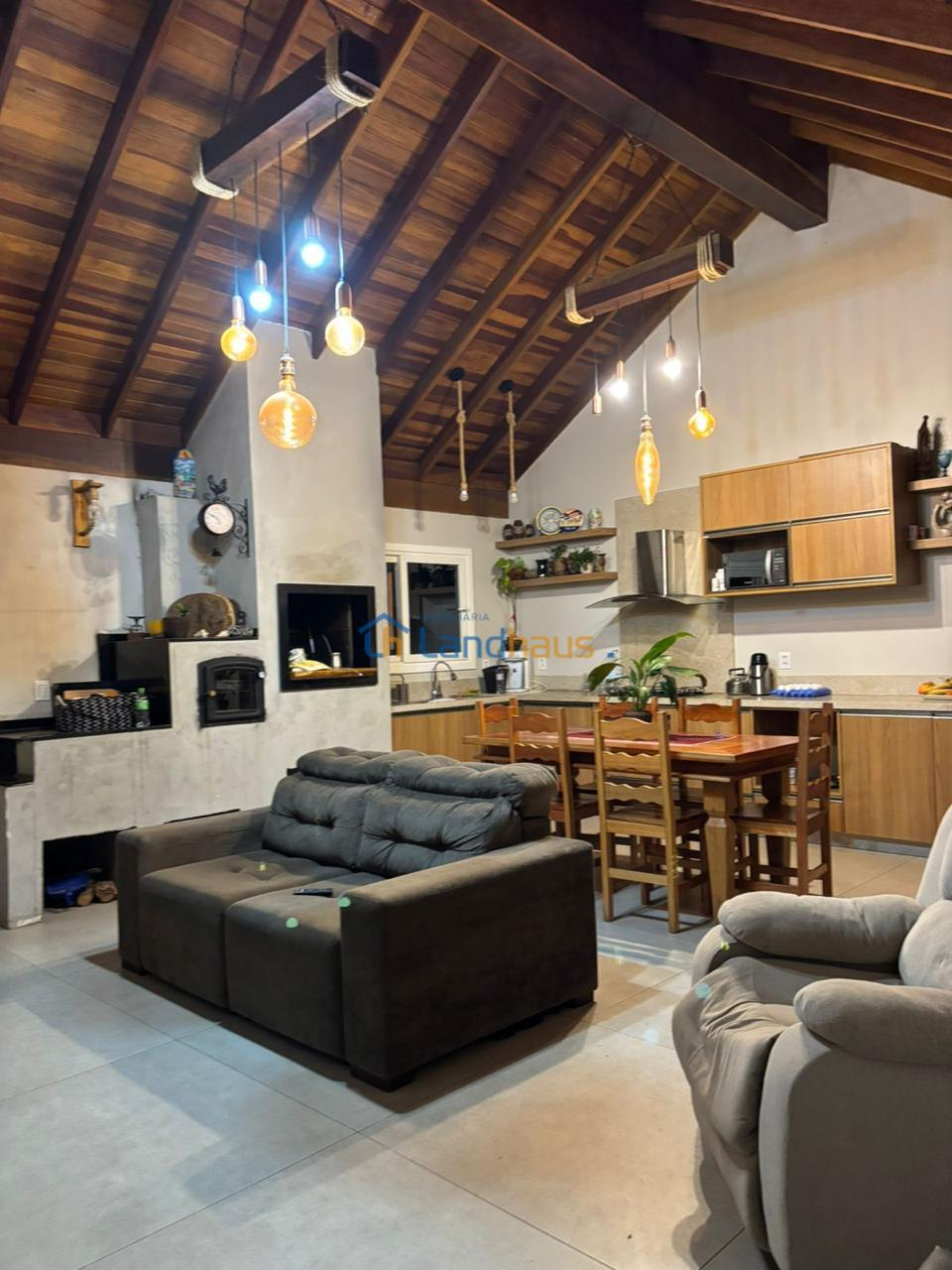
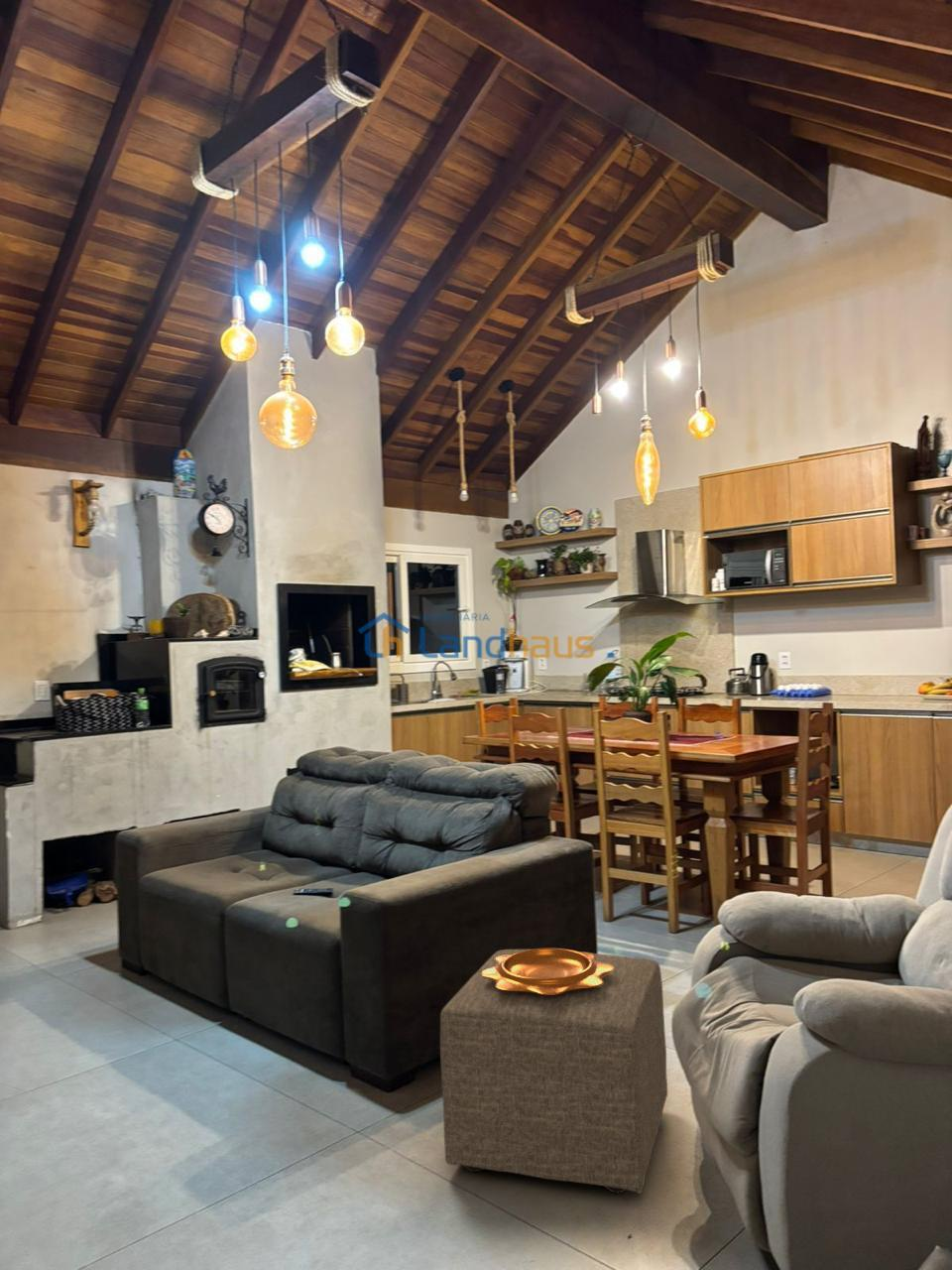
+ decorative bowl (545, 968)
+ ottoman (559, 1056)
